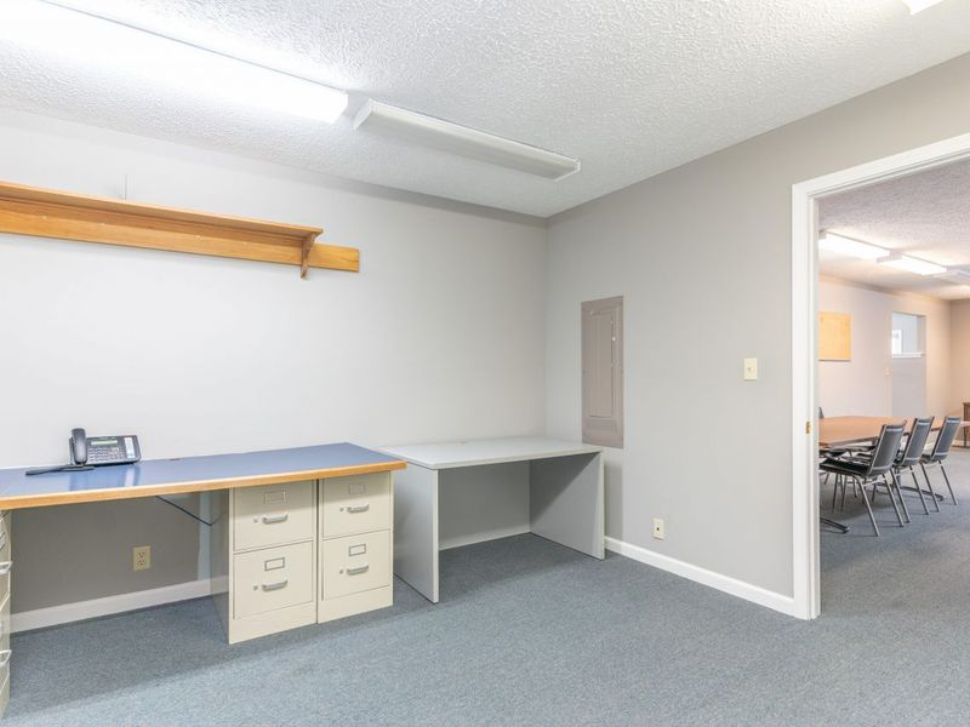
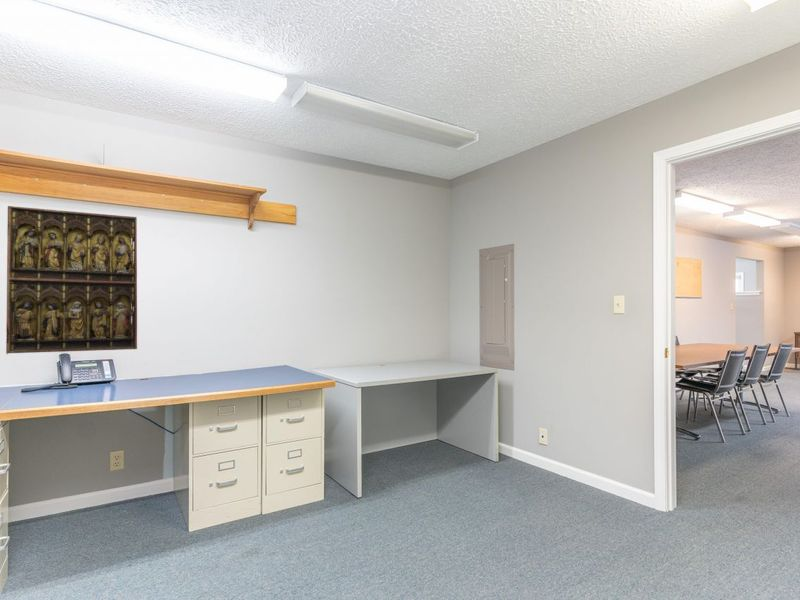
+ relief panel (76, 281)
